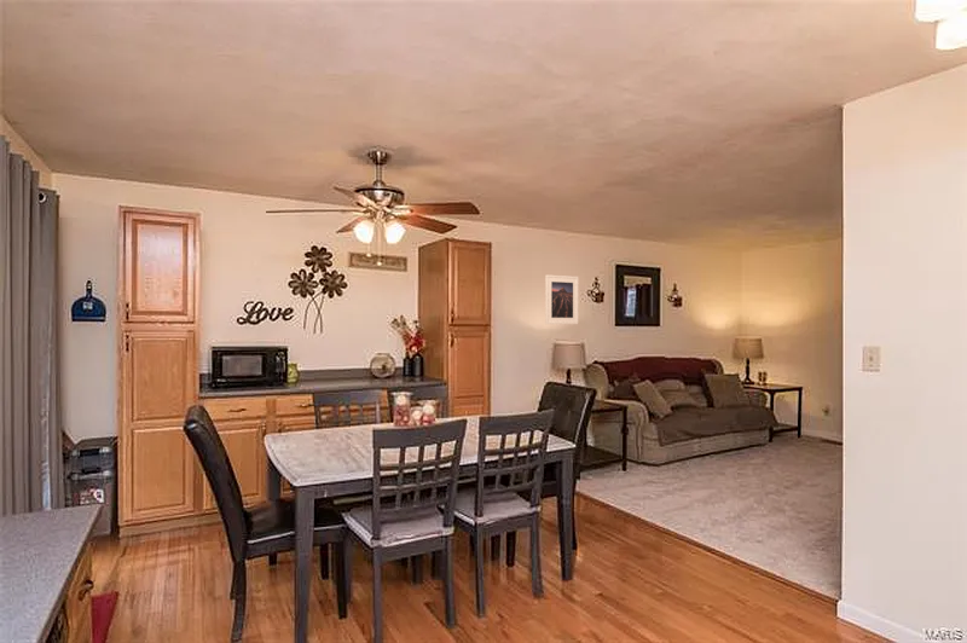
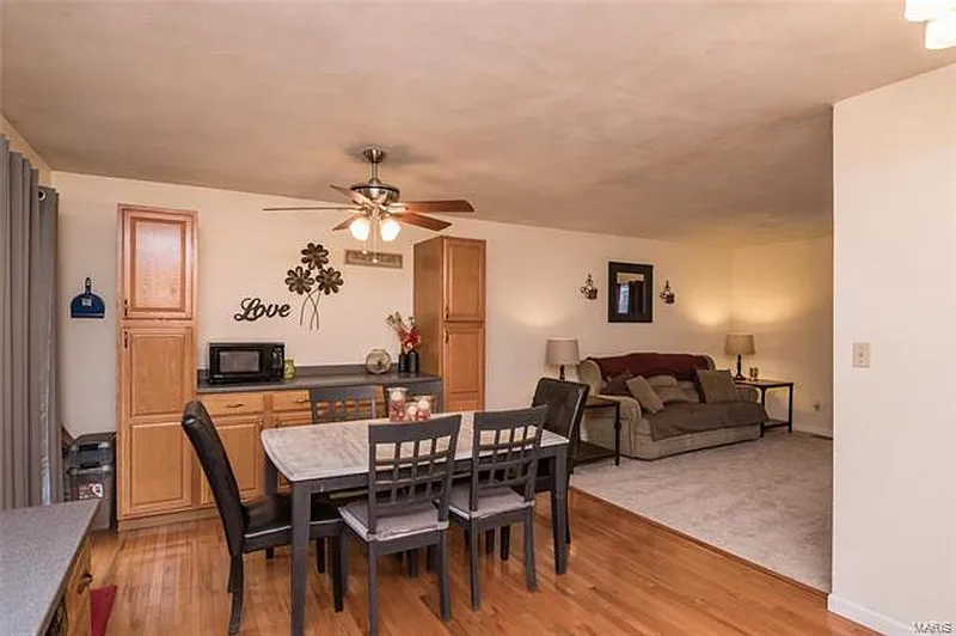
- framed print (562, 300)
